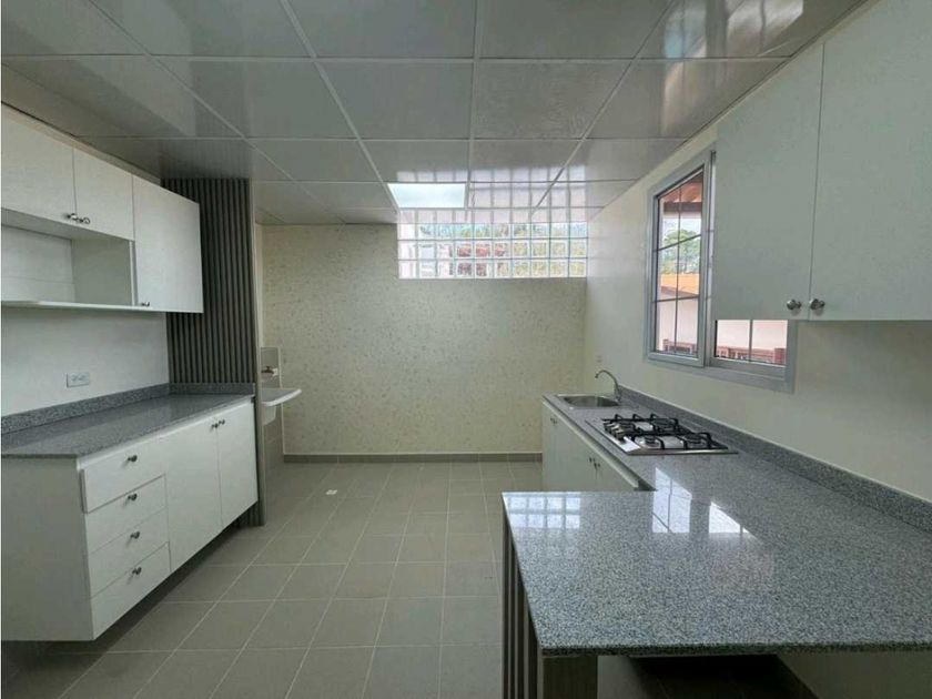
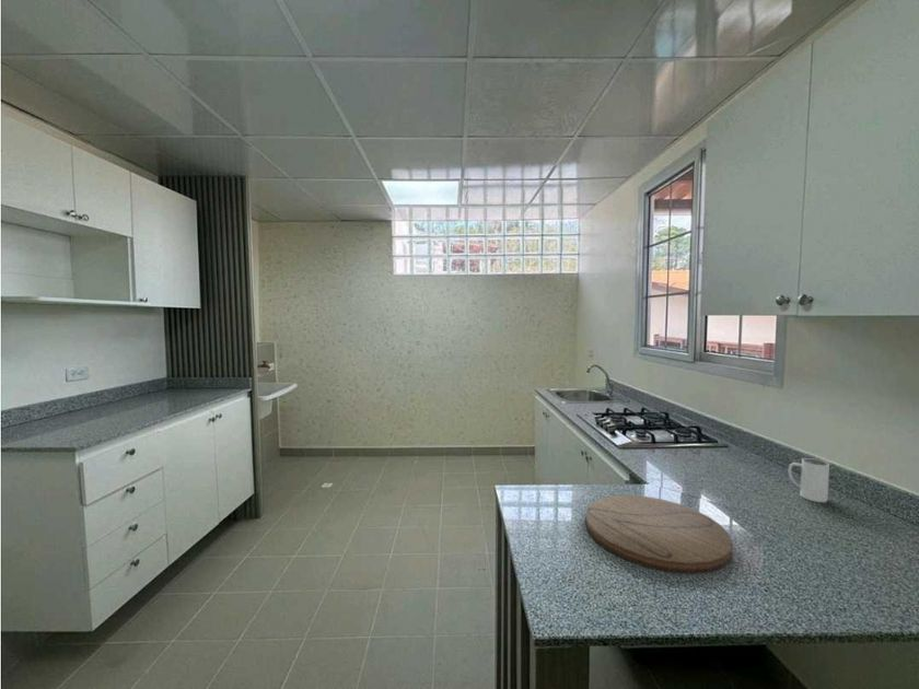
+ cutting board (653, 528)
+ mug (807, 478)
